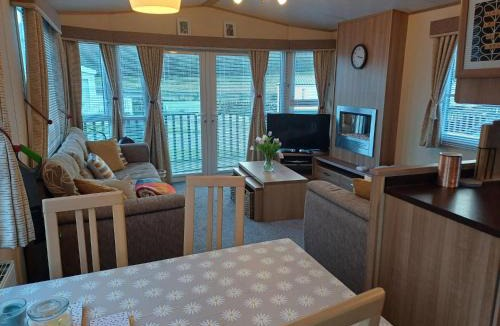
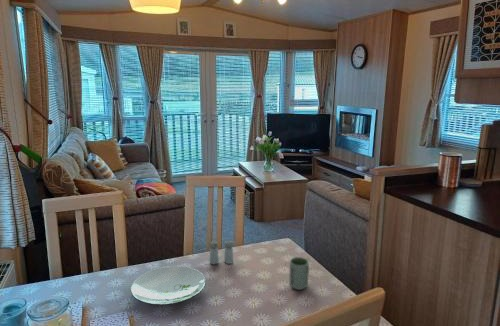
+ salt and pepper shaker (224, 254)
+ plate (169, 287)
+ cup (298, 273)
